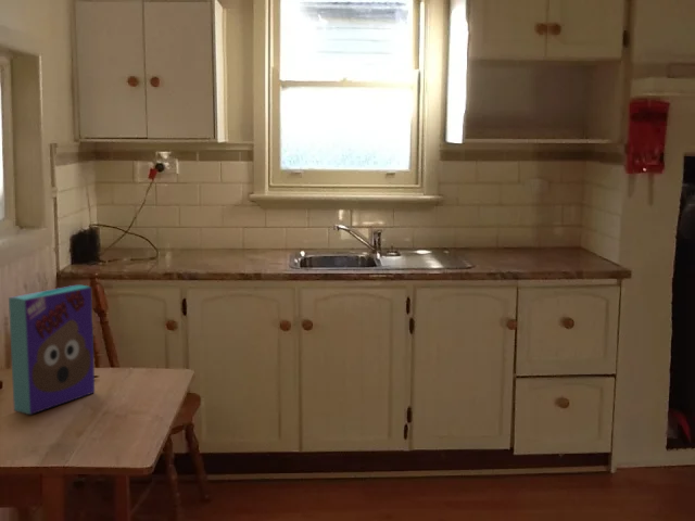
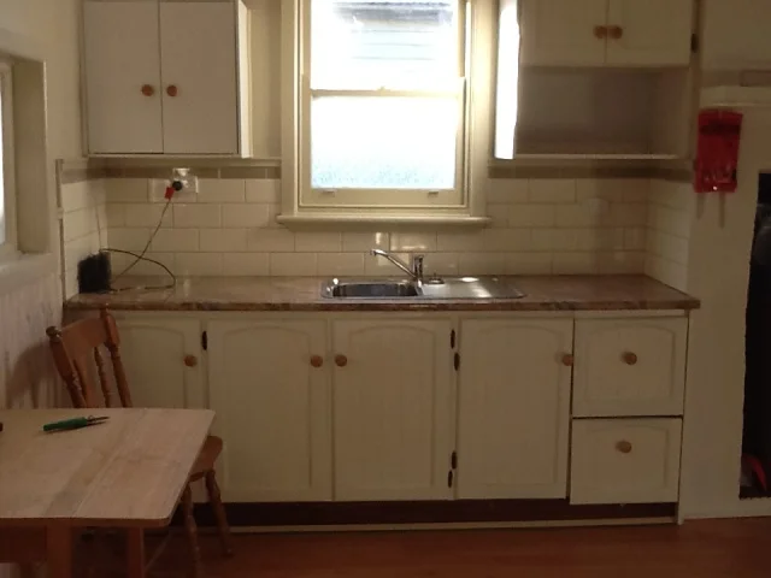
- cereal box (53, 346)
